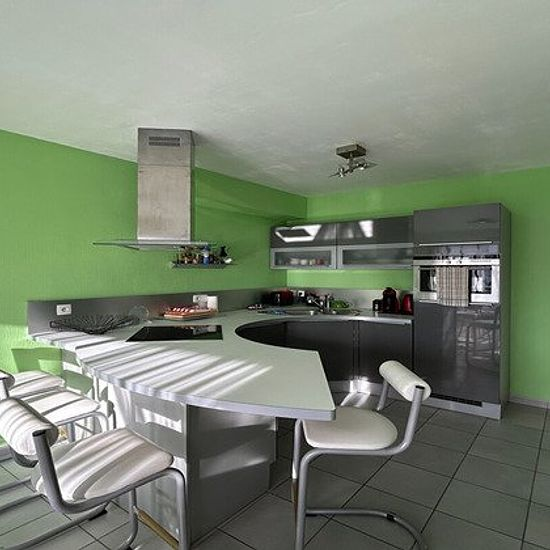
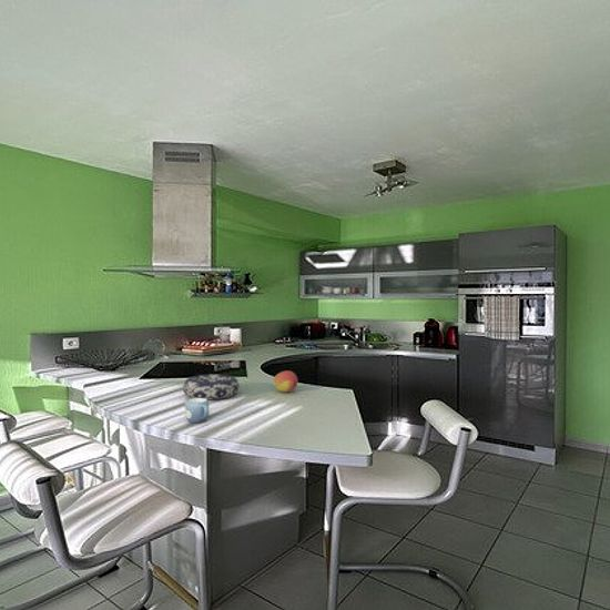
+ mug (199, 411)
+ decorative bowl (211, 386)
+ fruit (285, 380)
